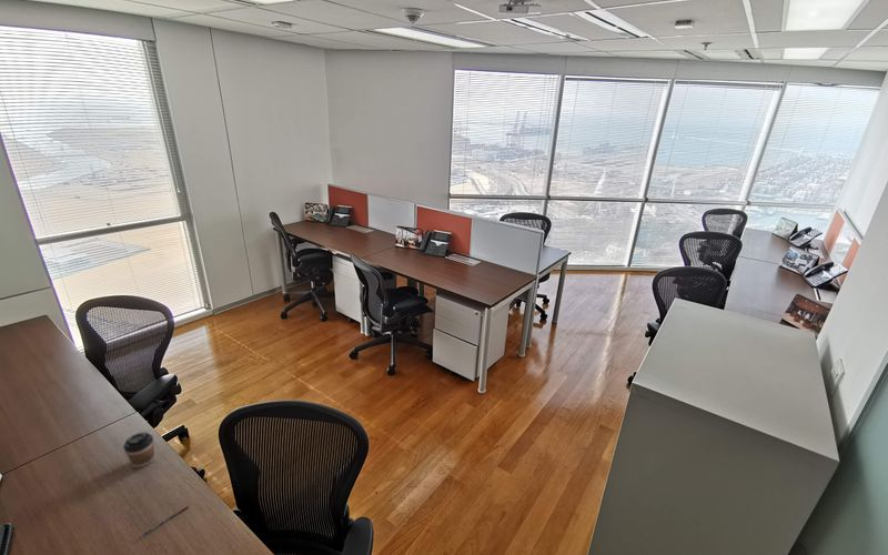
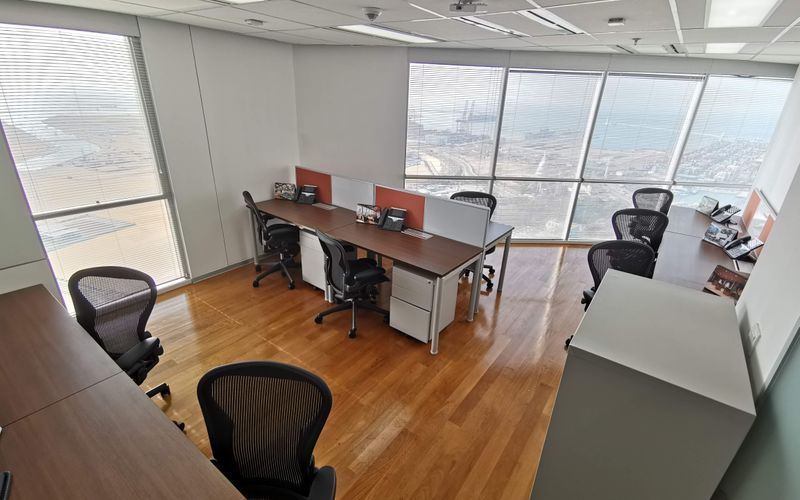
- pen (165, 519)
- coffee cup (140, 448)
